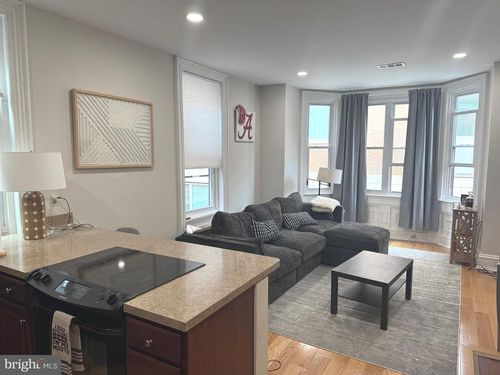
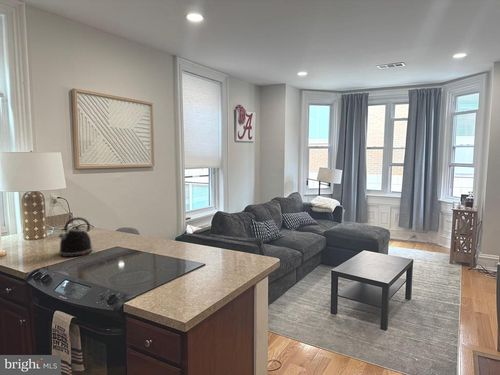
+ kettle (75, 235)
